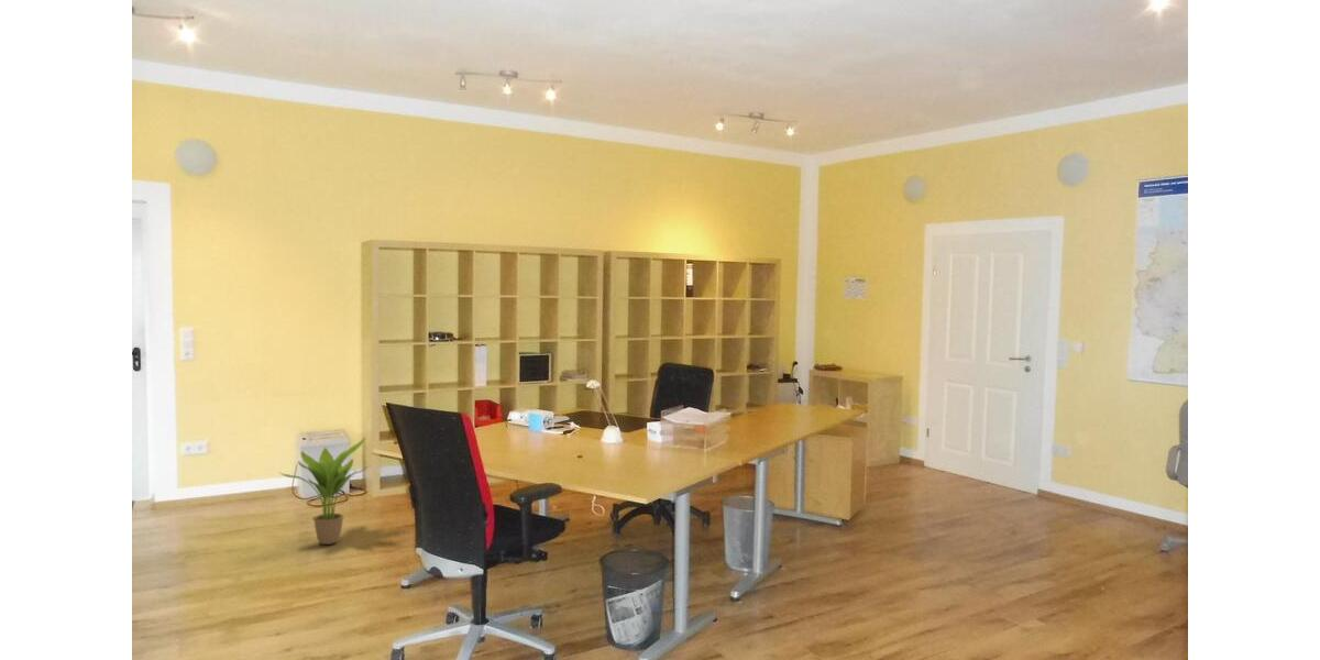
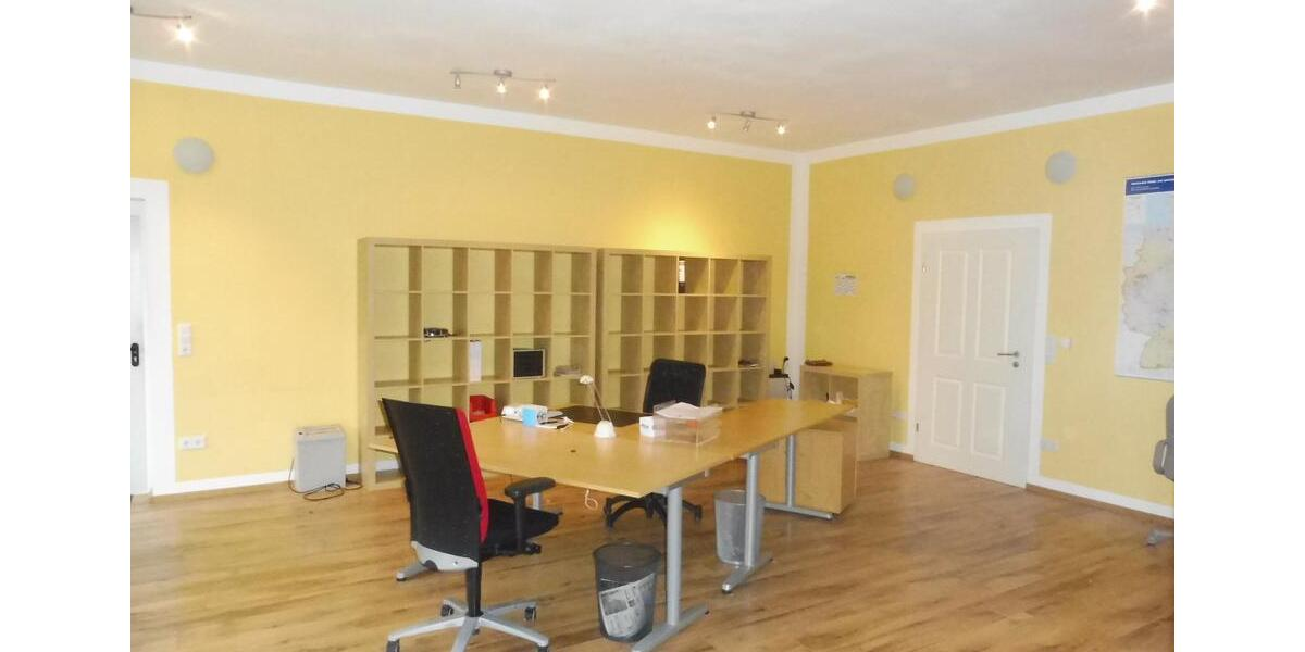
- potted plant (327, 490)
